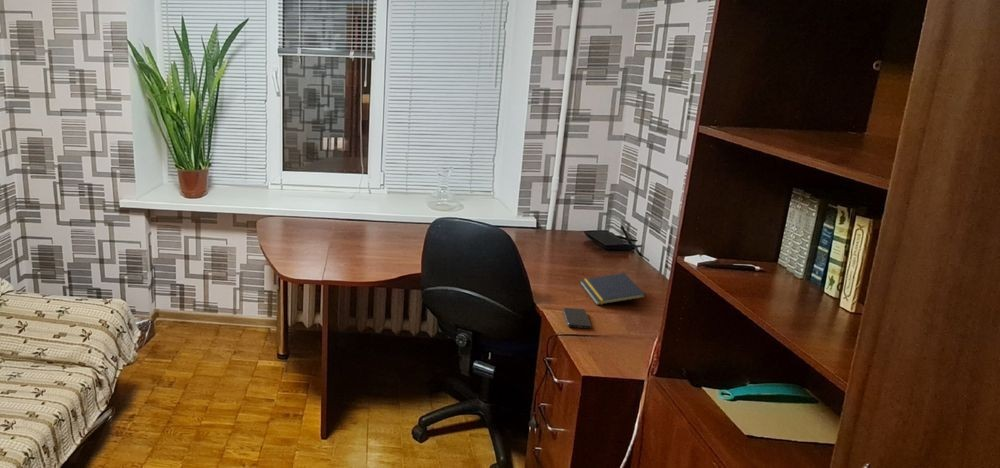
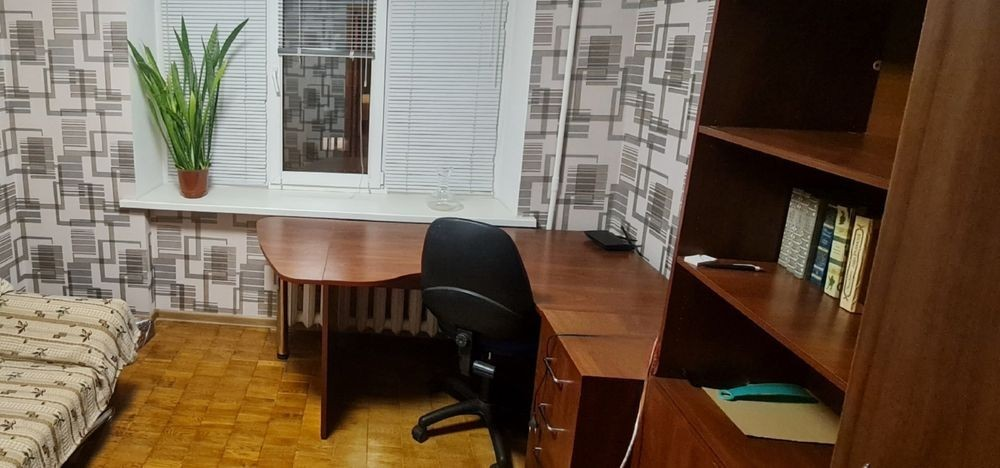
- notepad (611, 288)
- smartphone (576, 317)
